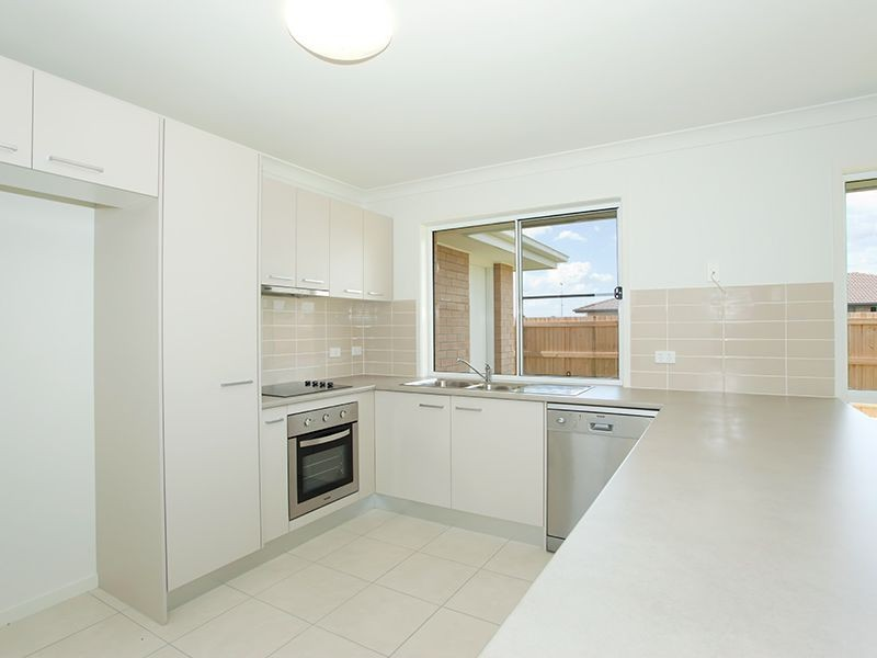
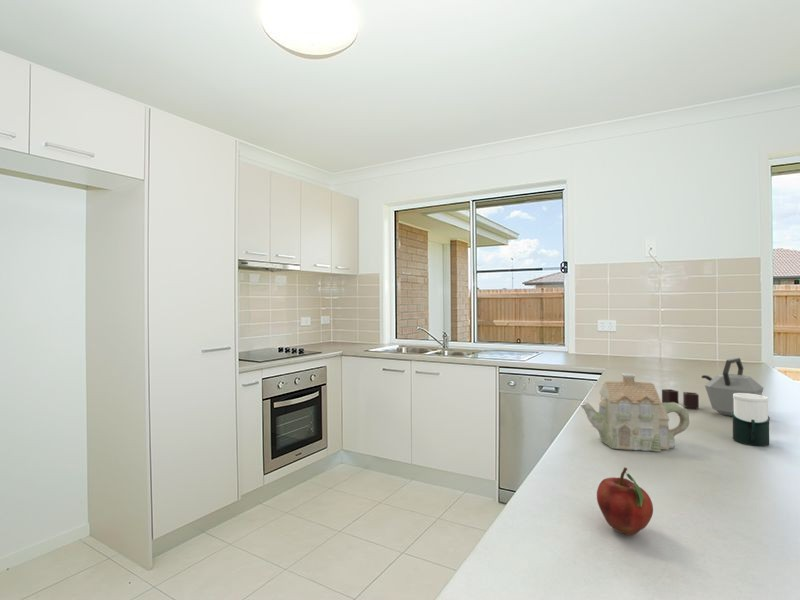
+ cup (751, 419)
+ fruit (625, 500)
+ kettle (707, 383)
+ teapot (633, 408)
